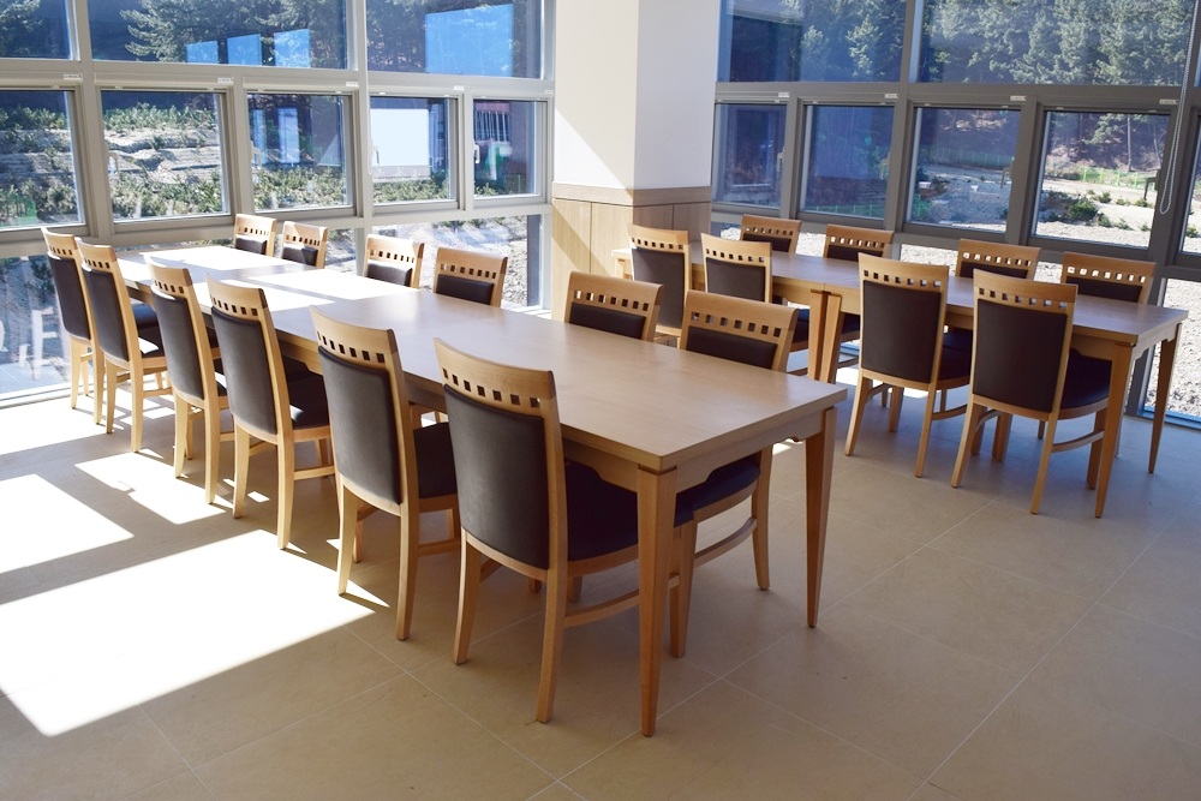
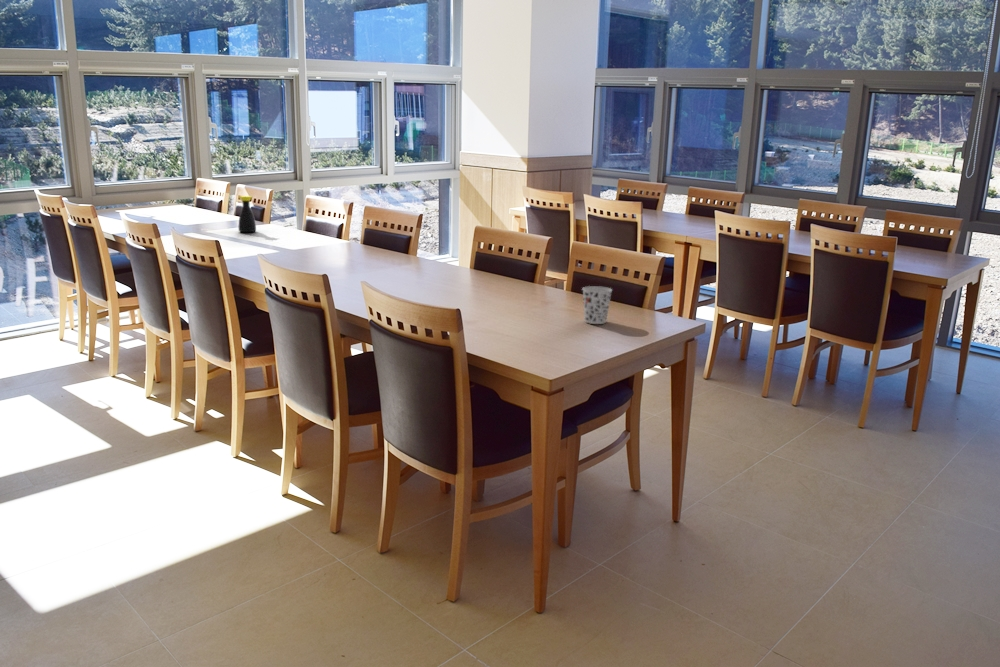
+ bottle (246, 213)
+ cup (596, 305)
